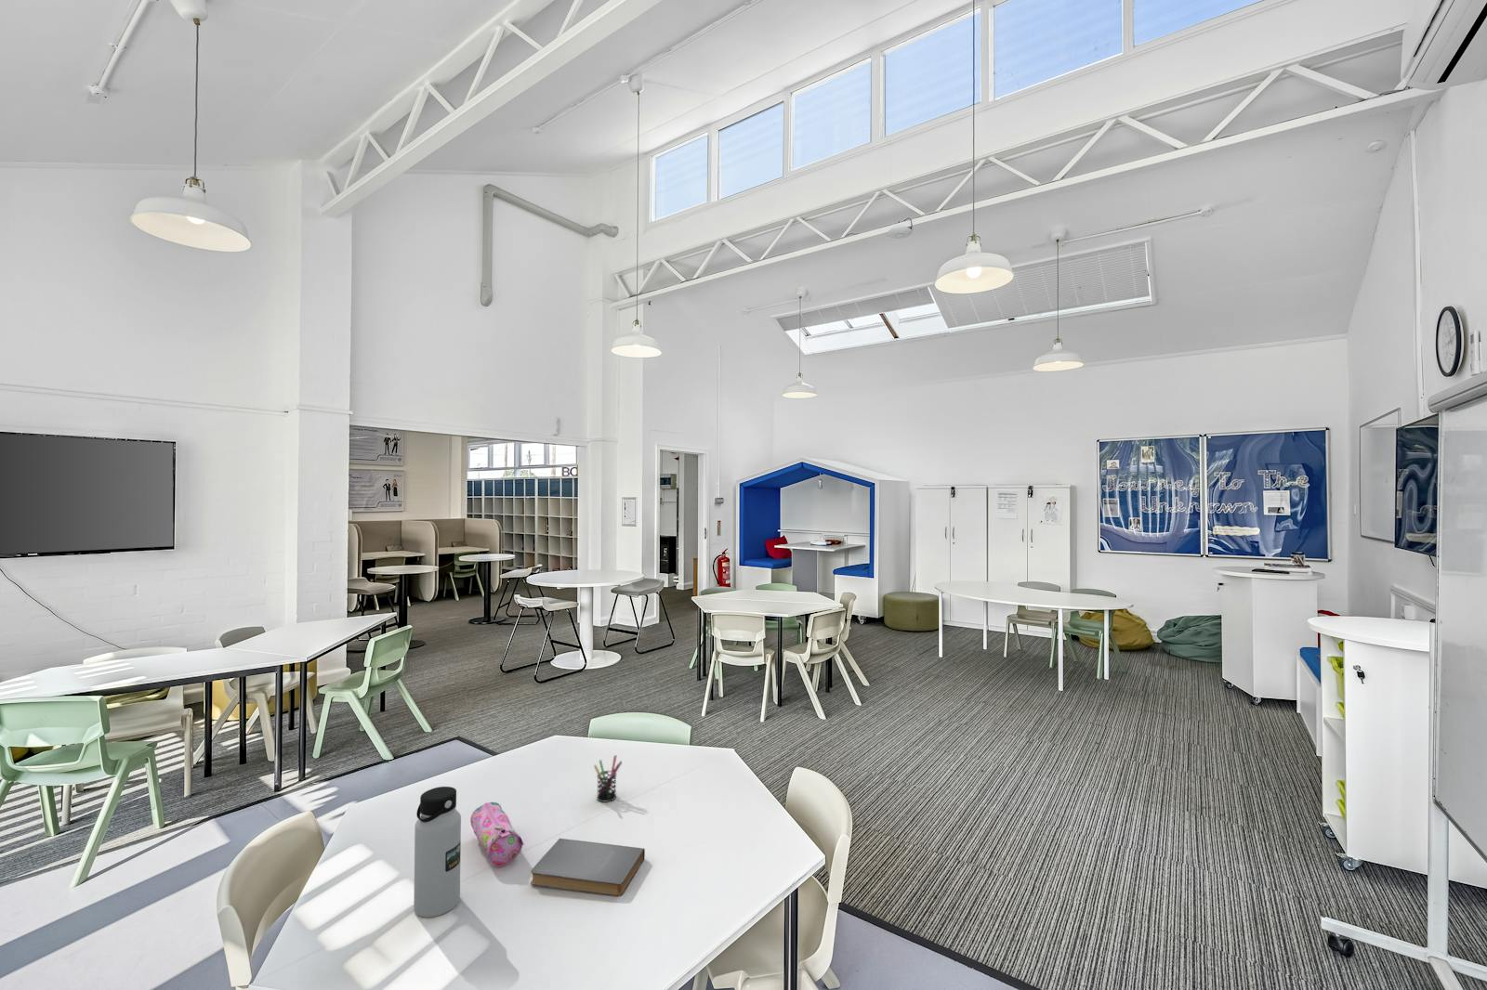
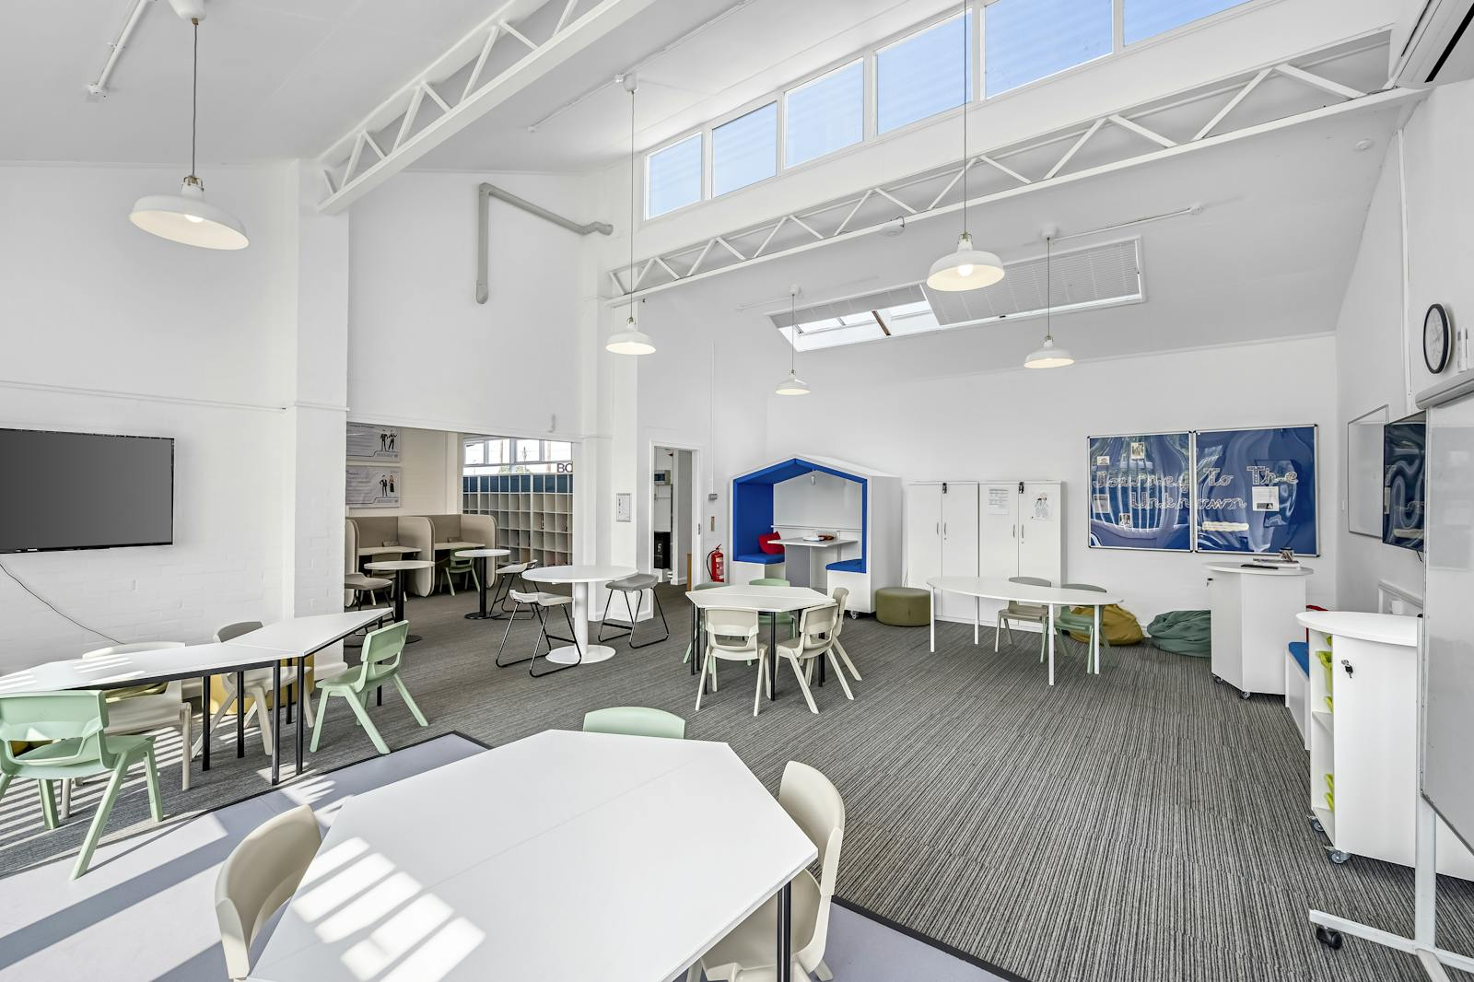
- book (588, 865)
- water bottle (438, 847)
- pen holder (606, 777)
- pencil case (495, 831)
